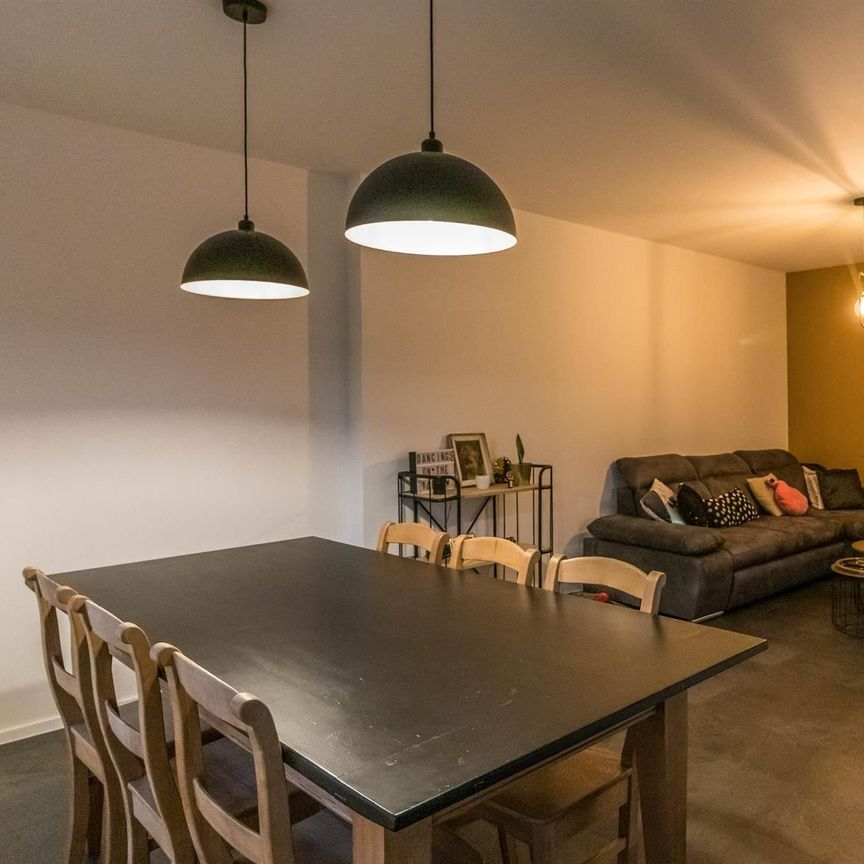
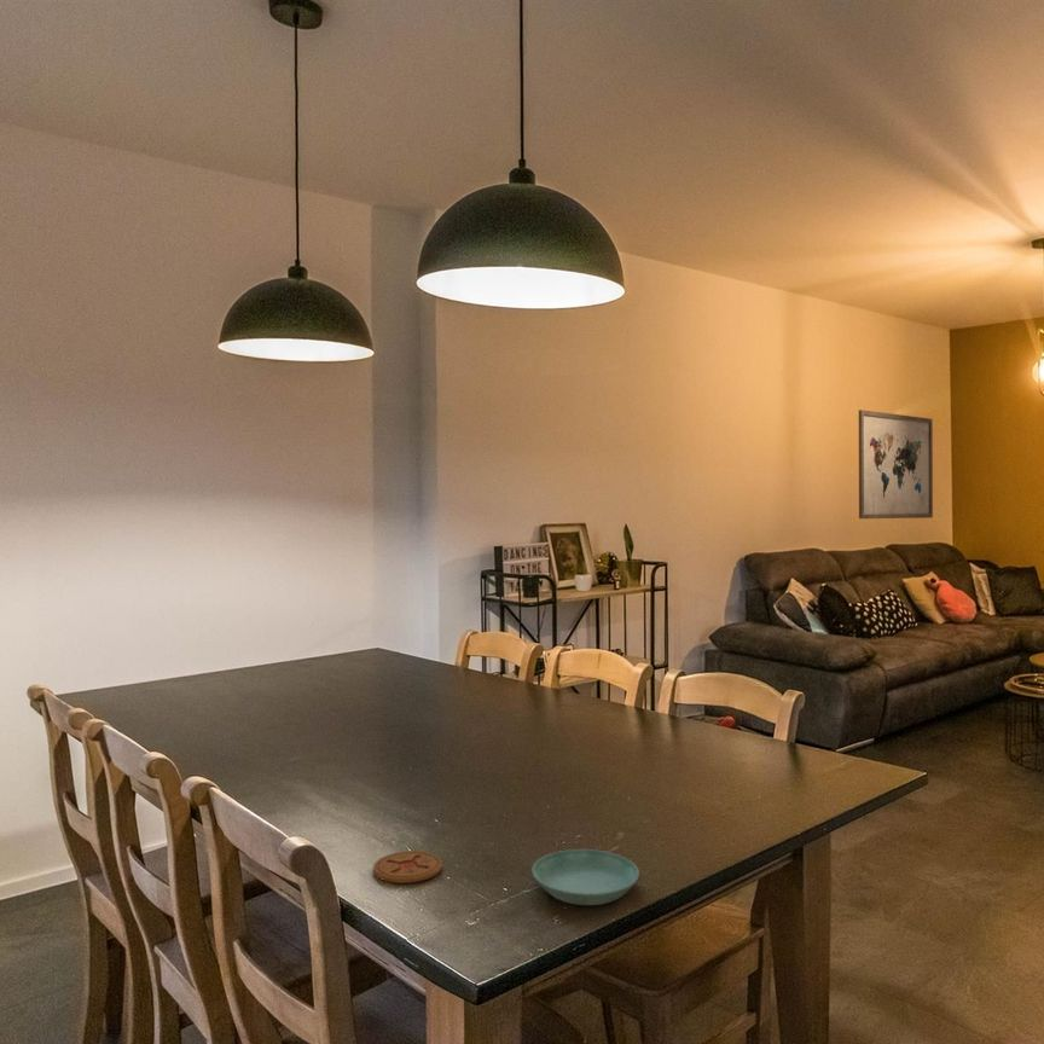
+ coaster (407, 866)
+ wall art (897, 466)
+ saucer (585, 878)
